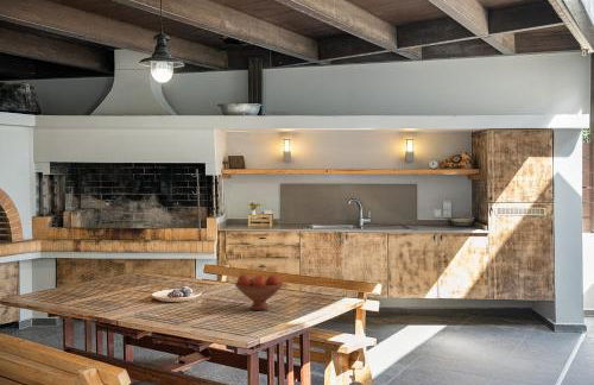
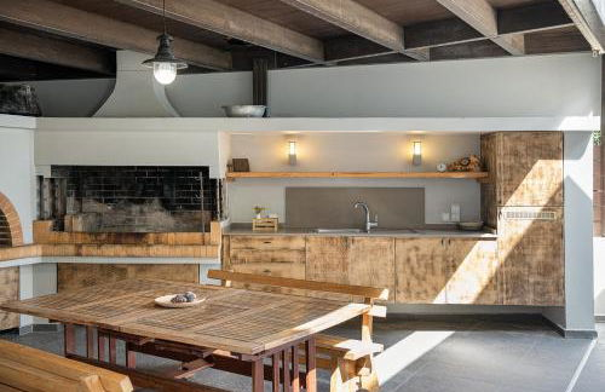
- fruit bowl (259, 290)
